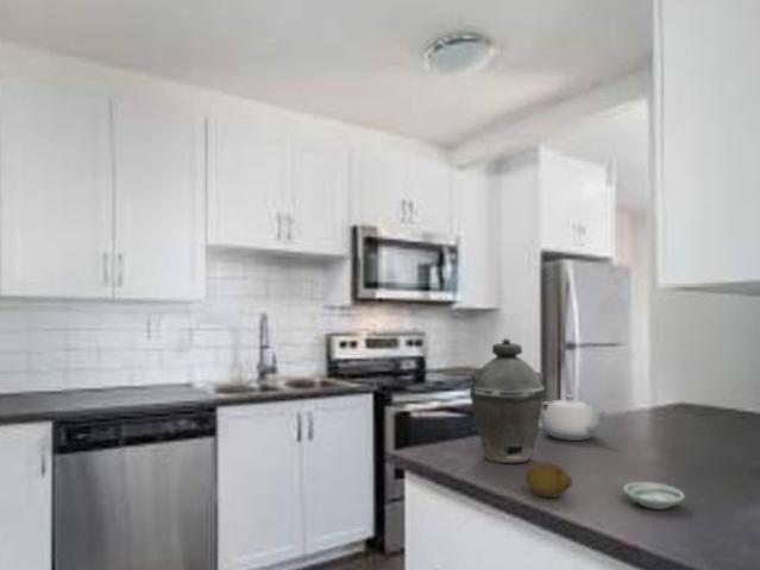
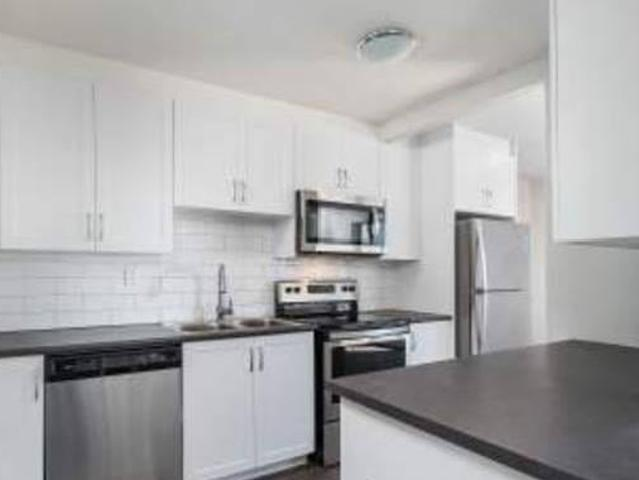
- saucer (653, 496)
- teapot (572, 416)
- fruit (548, 480)
- kettle (507, 398)
